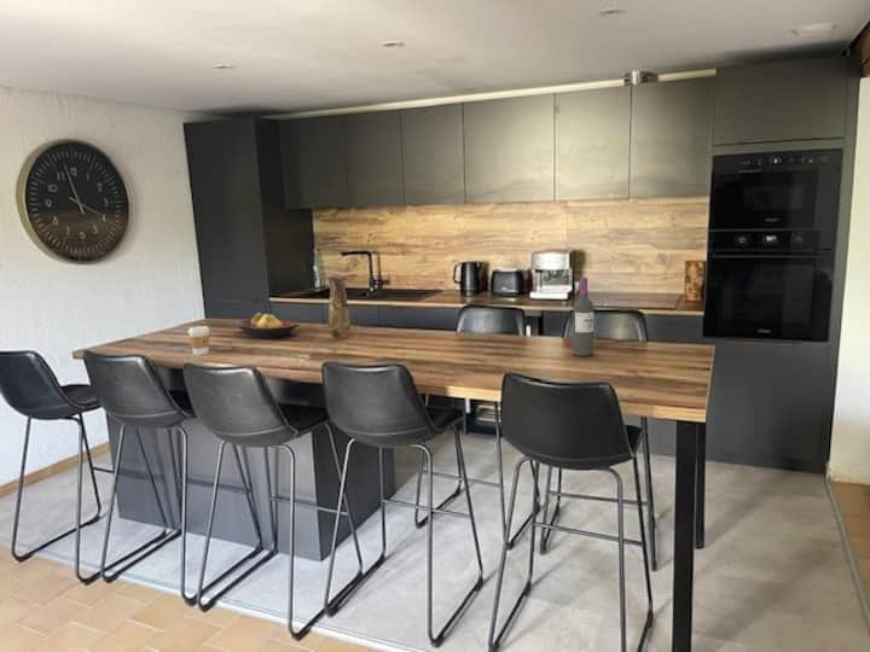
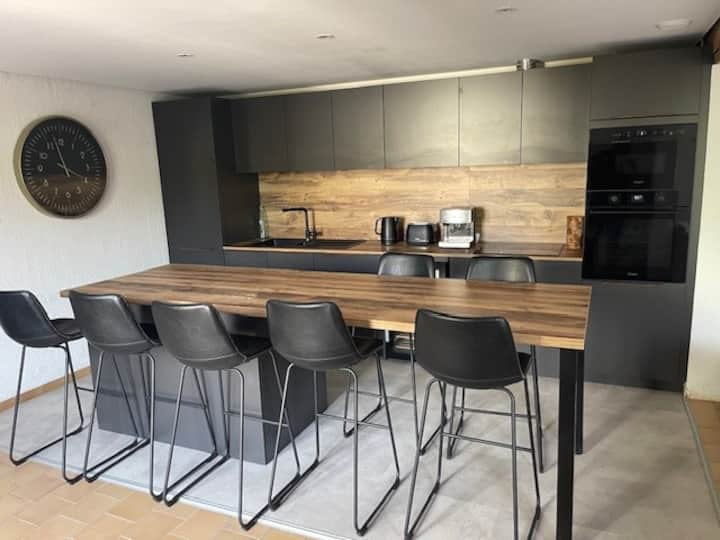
- wine bottle (582, 316)
- vase (337, 305)
- fruit bowl (266, 324)
- coffee cup (199, 339)
